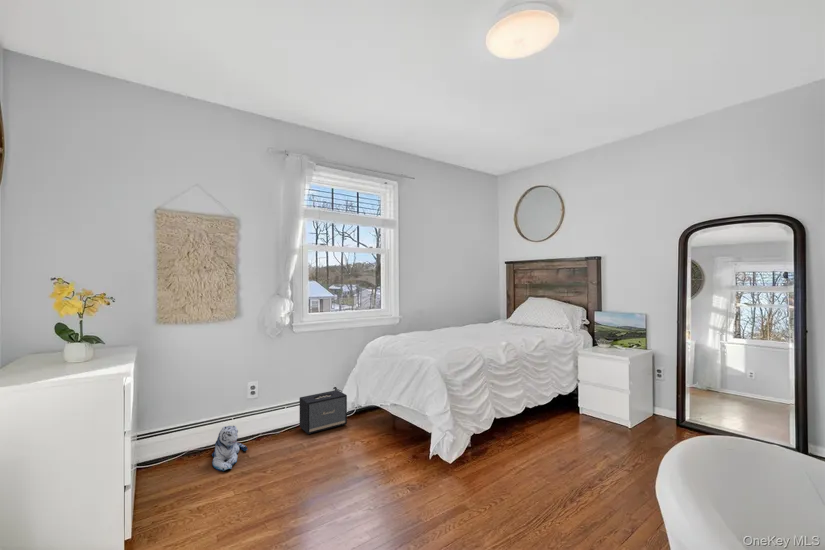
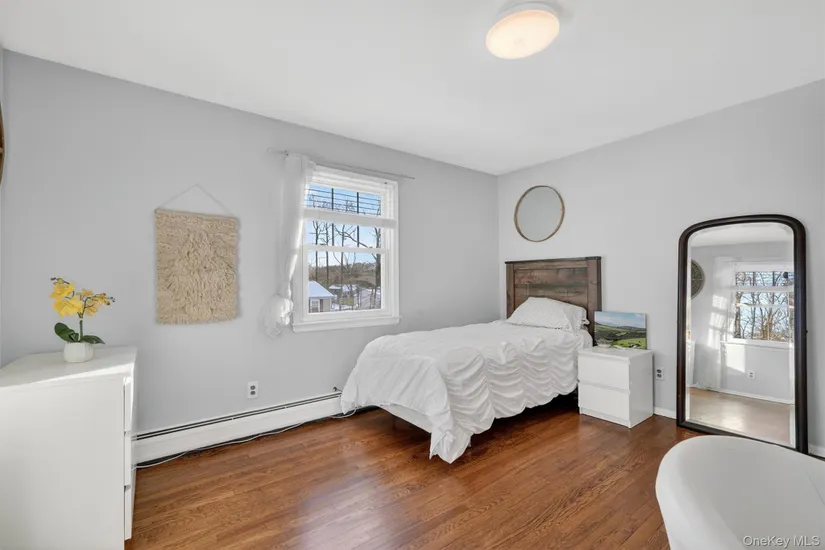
- speaker (323, 411)
- plush toy (230, 440)
